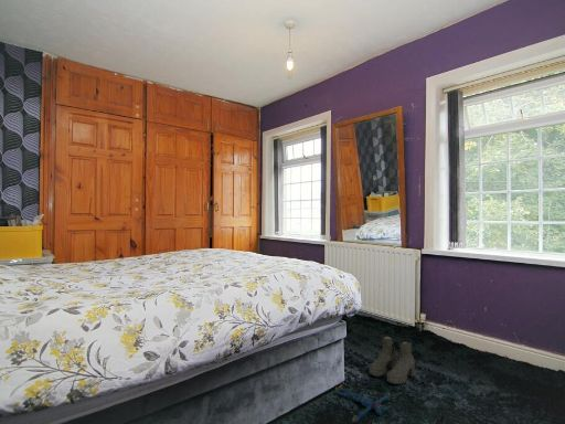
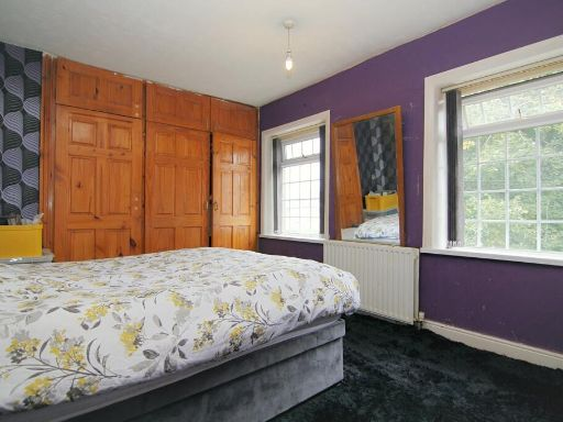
- boots (392, 357)
- plush toy (360, 399)
